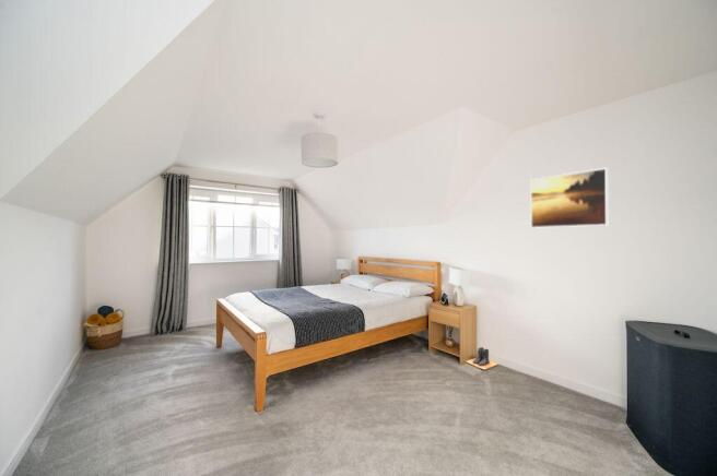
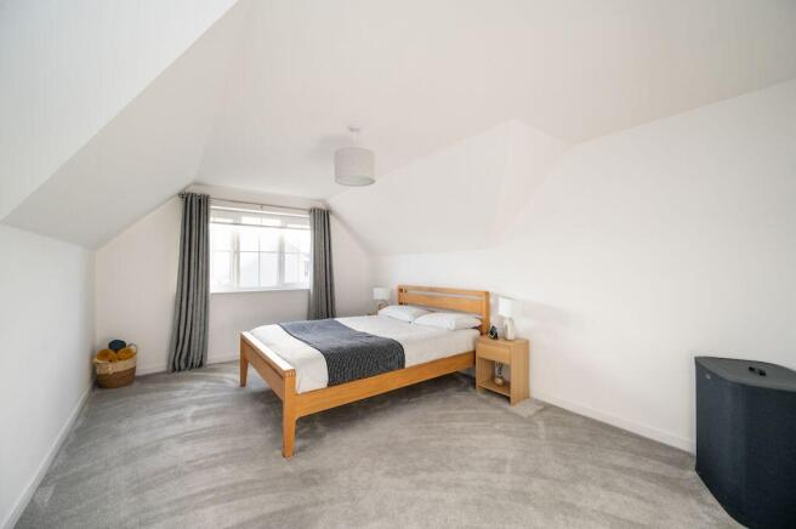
- boots (481, 356)
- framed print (565, 200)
